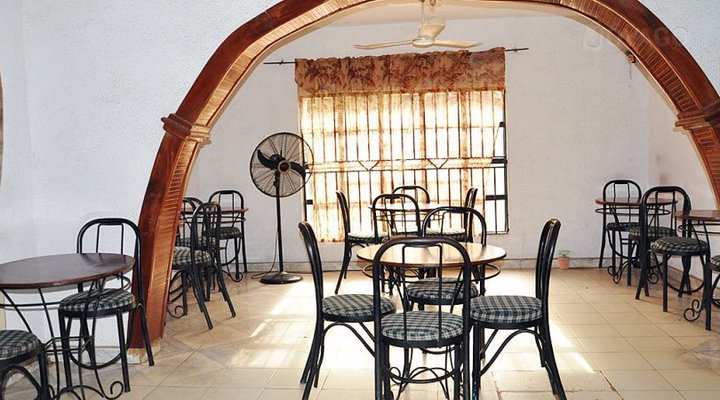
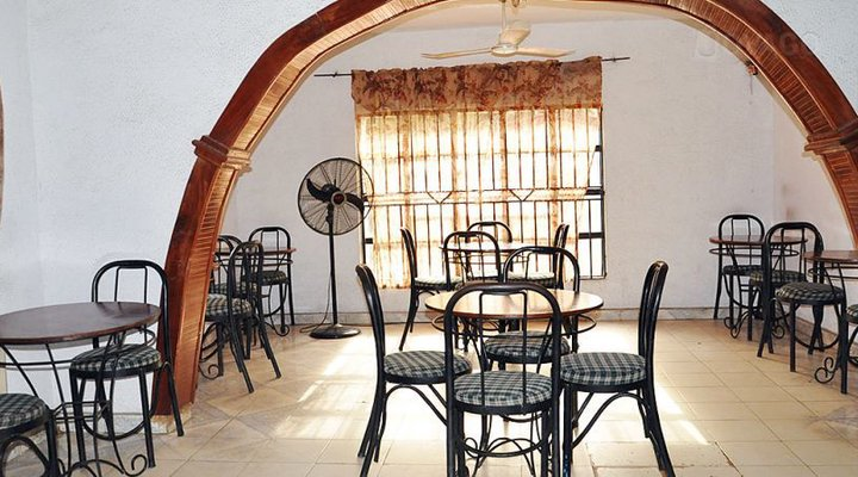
- potted plant (564, 259)
